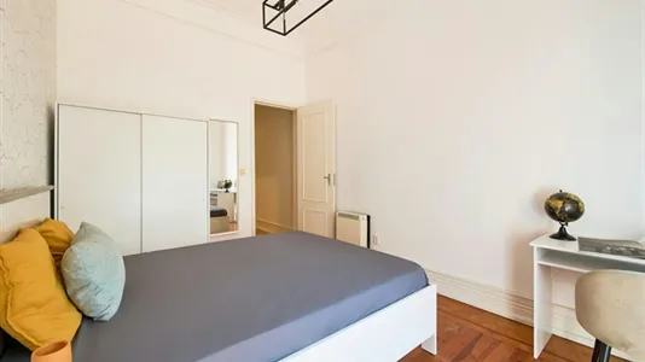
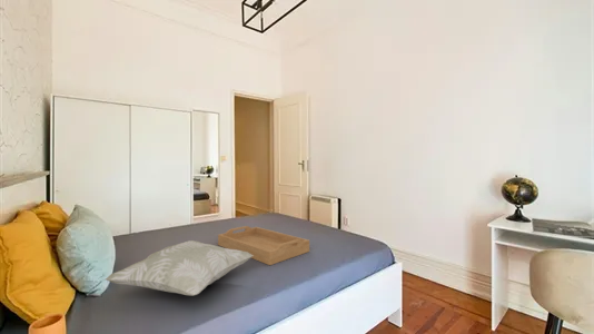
+ serving tray (261, 240)
+ decorative pillow (187, 265)
